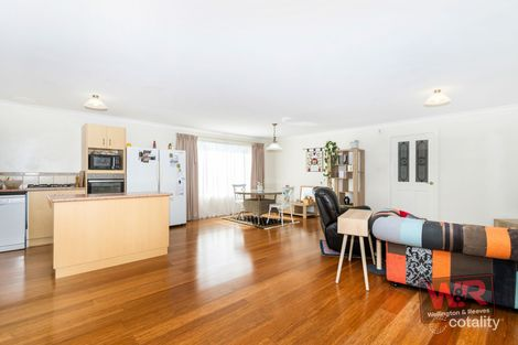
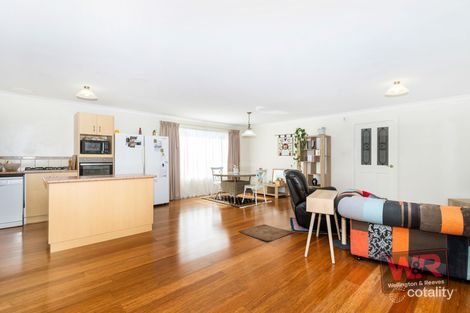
+ rug (265, 231)
